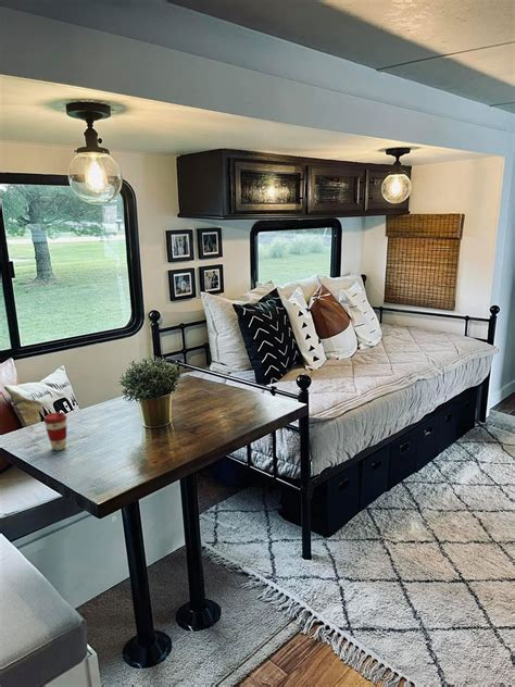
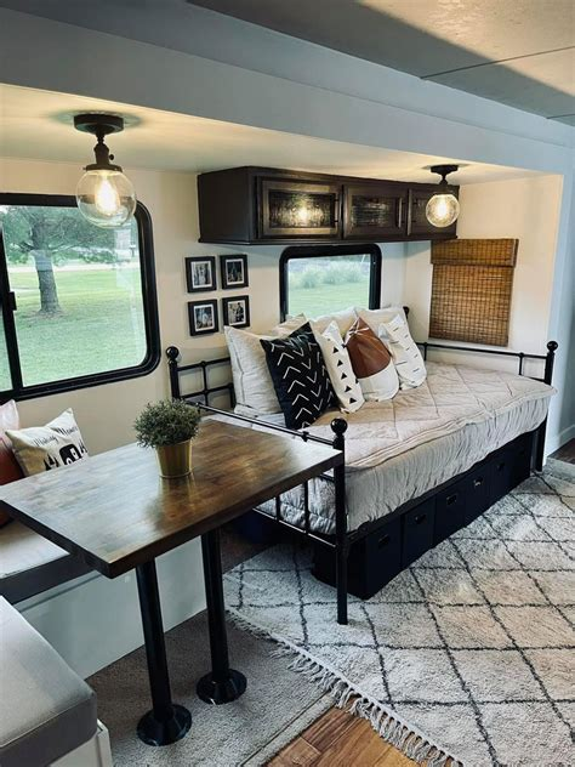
- coffee cup (56, 432)
